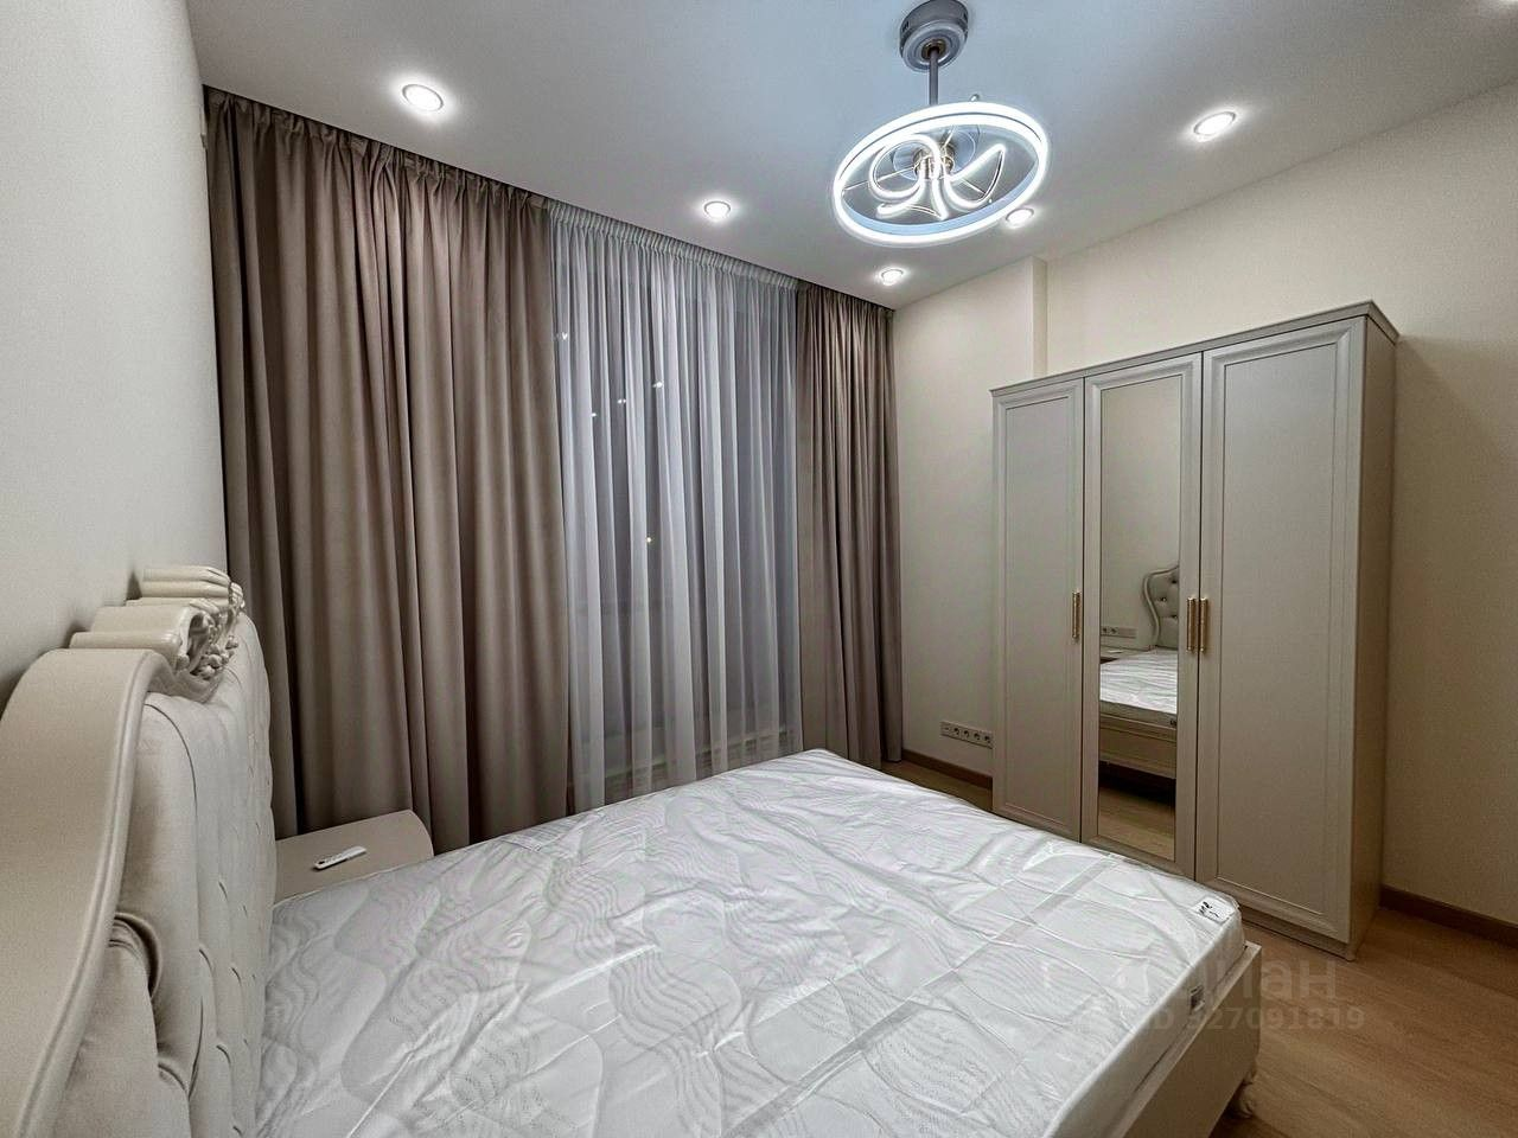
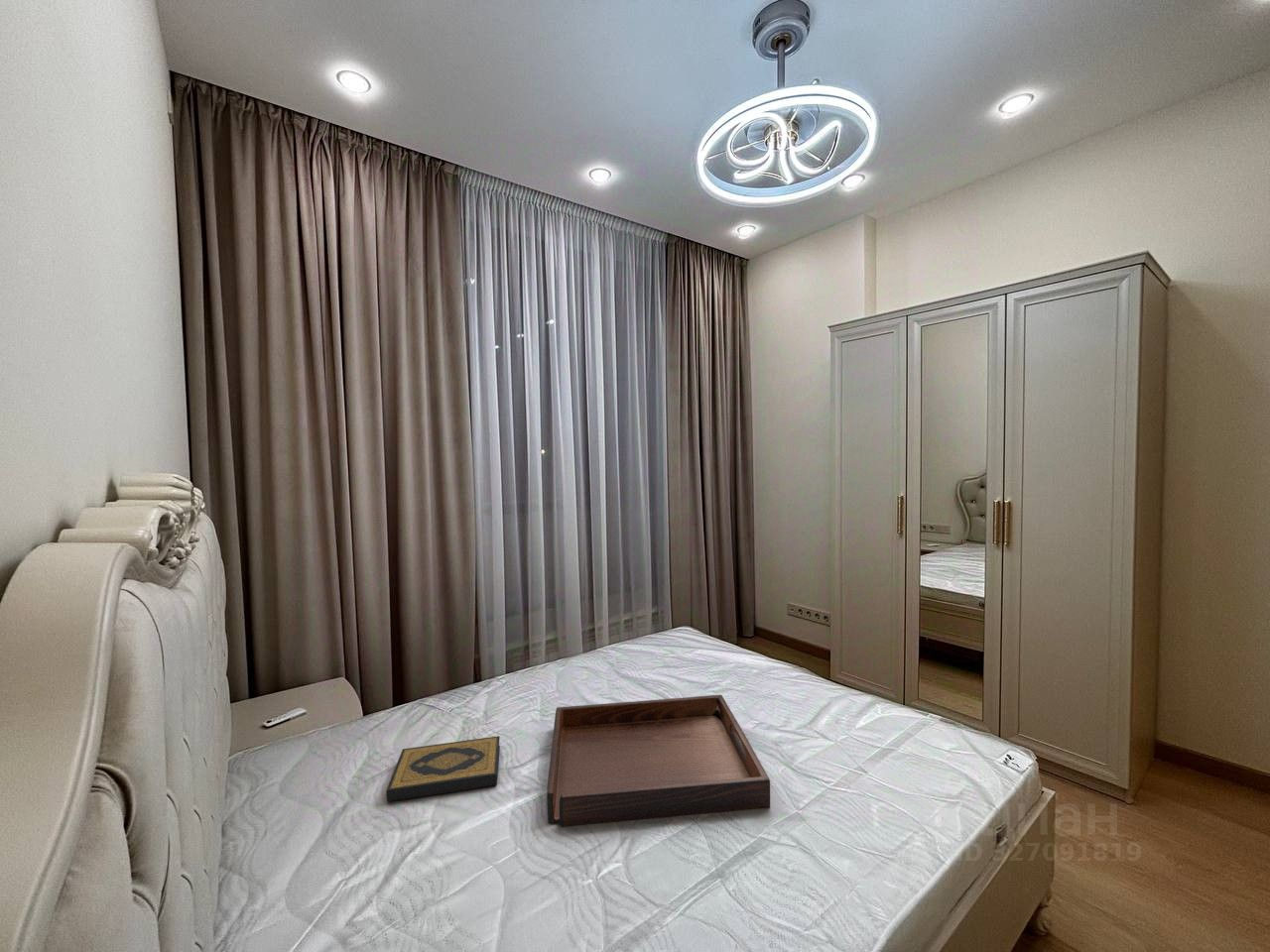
+ hardback book (447, 767)
+ serving tray (649, 751)
